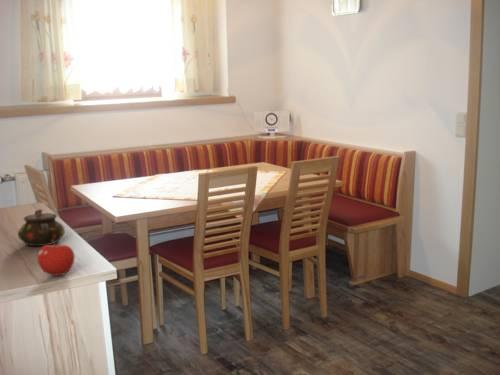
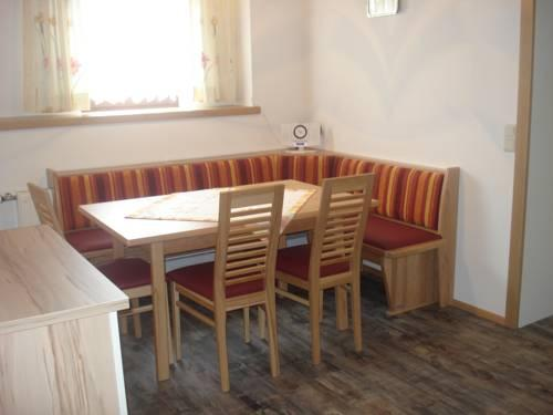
- teapot (40, 225)
- fruit (56, 257)
